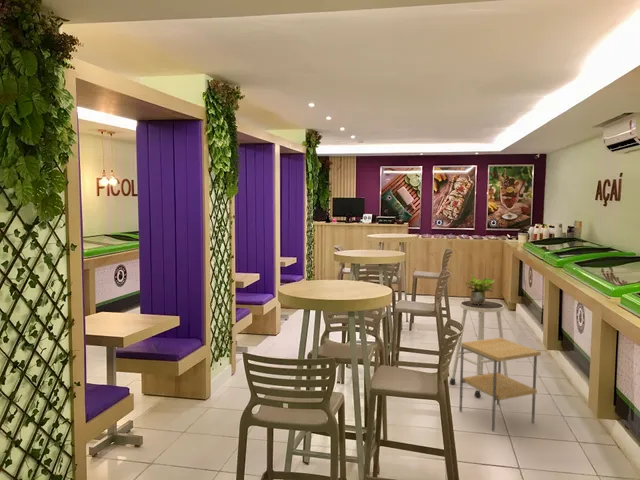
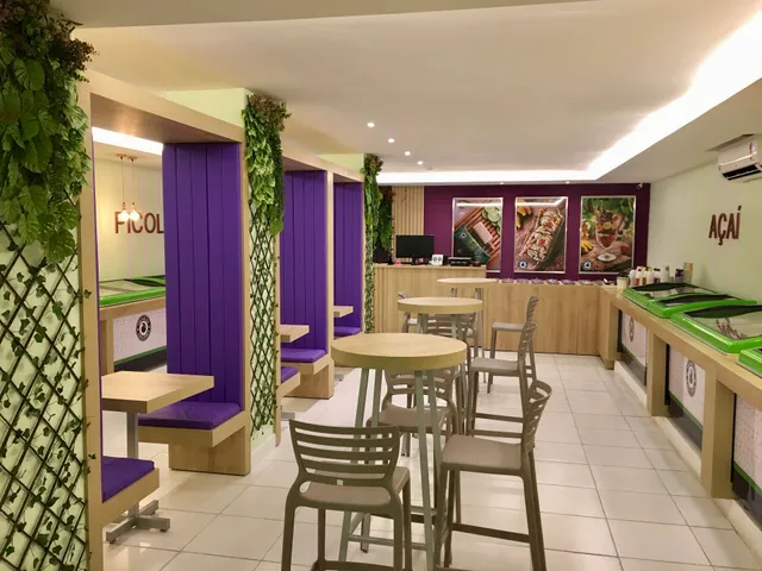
- side table (498, 382)
- stool (478, 340)
- potted plant (479, 289)
